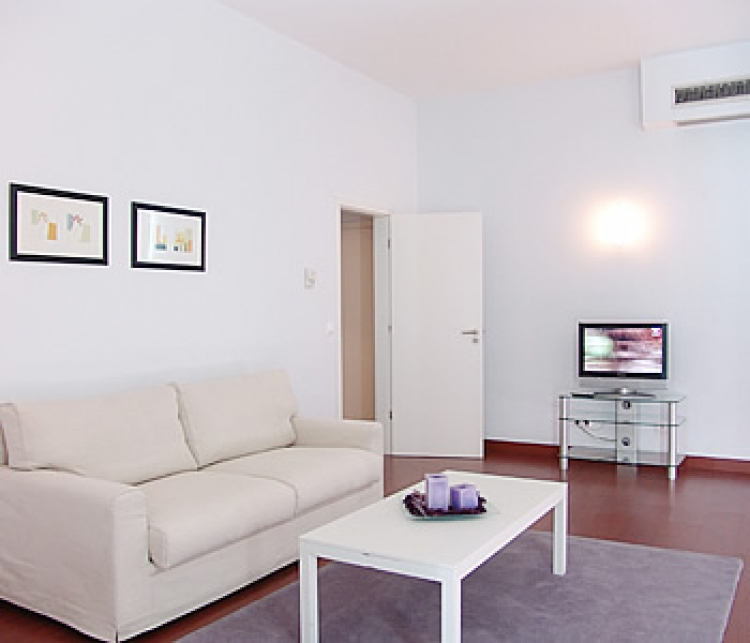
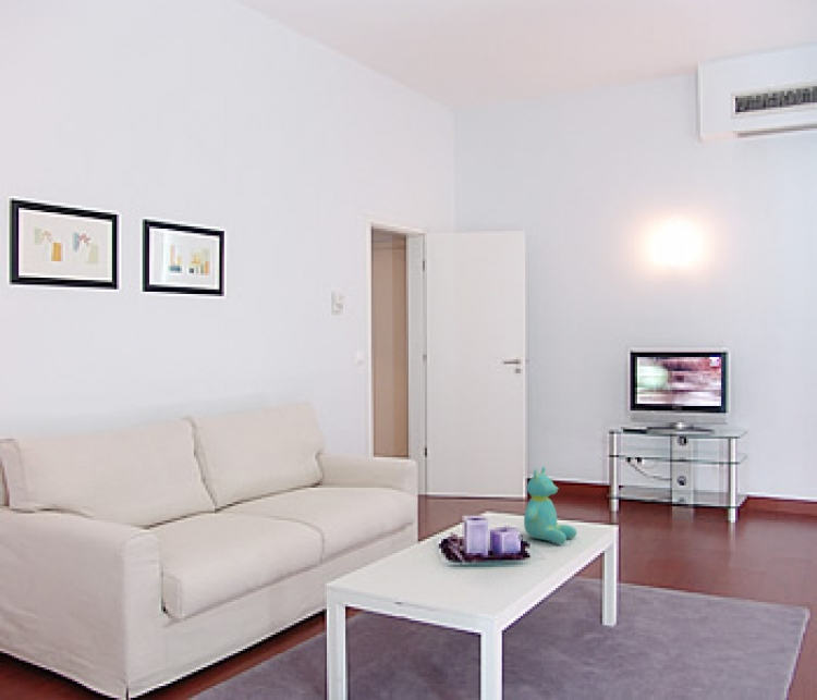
+ teddy bear (549, 503)
